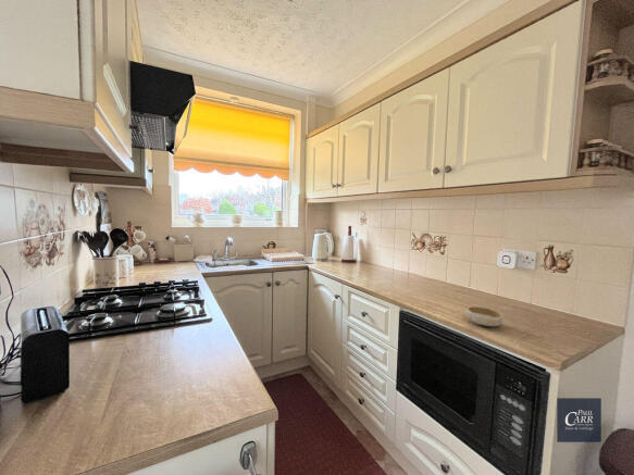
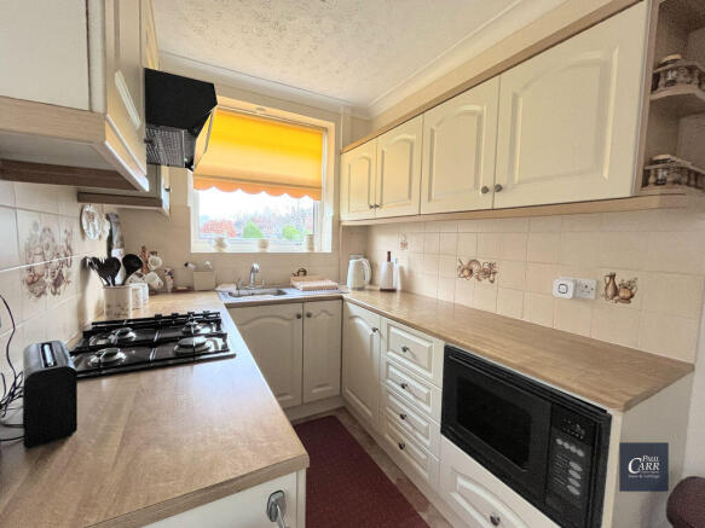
- bowl (483, 317)
